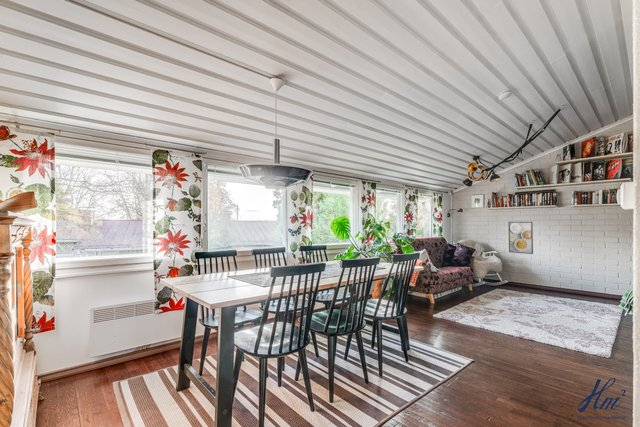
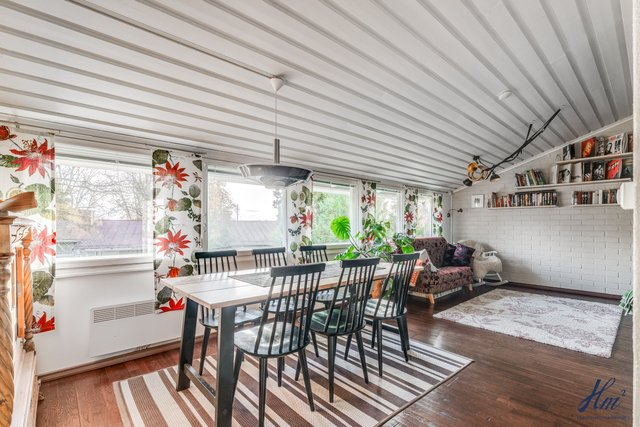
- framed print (520, 237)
